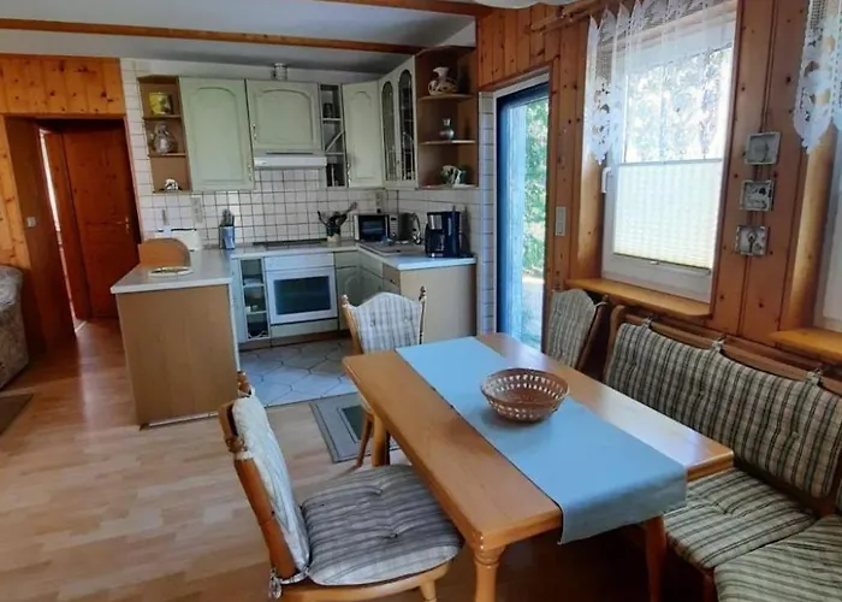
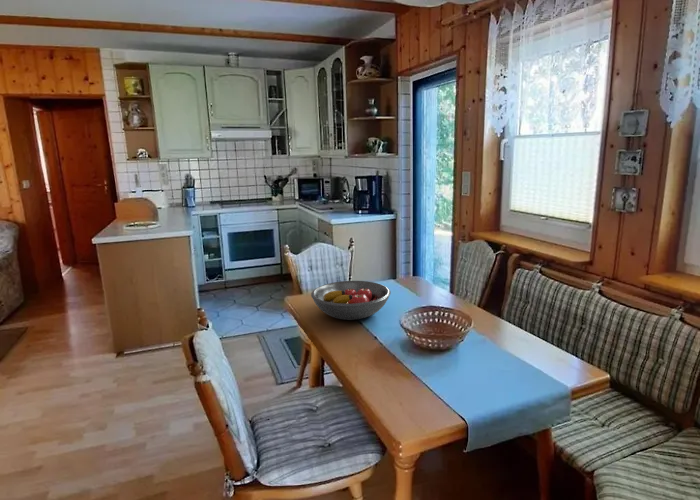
+ fruit bowl (351, 299)
